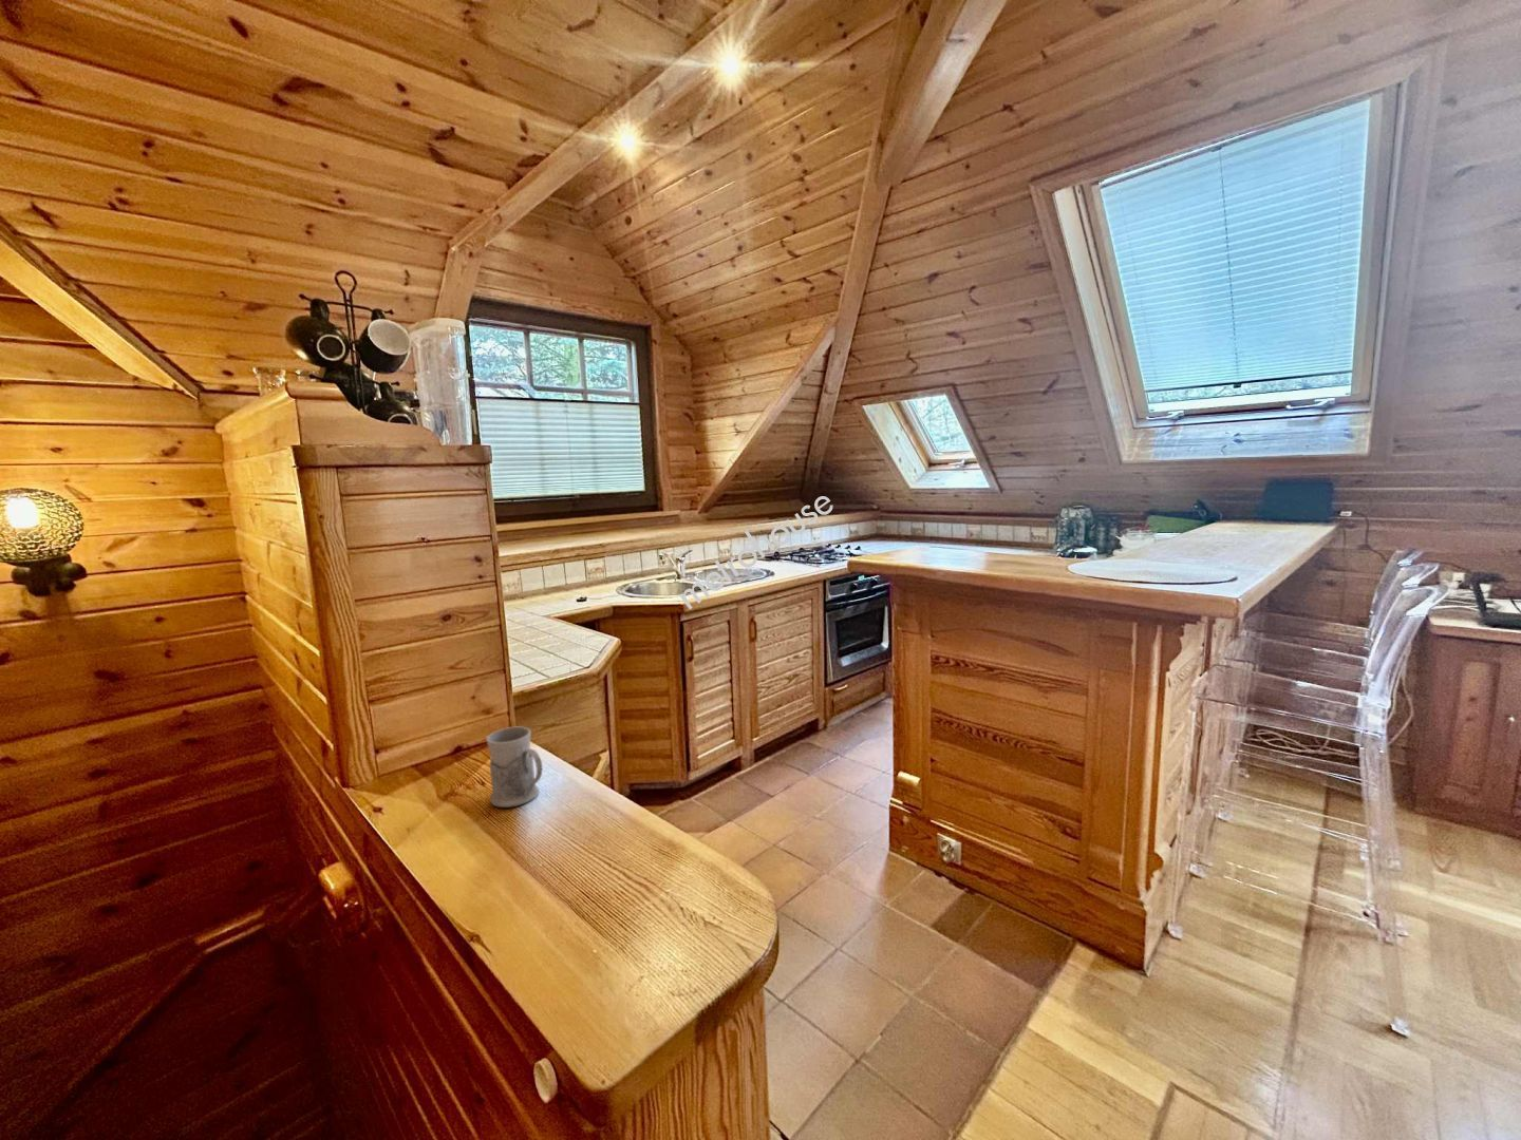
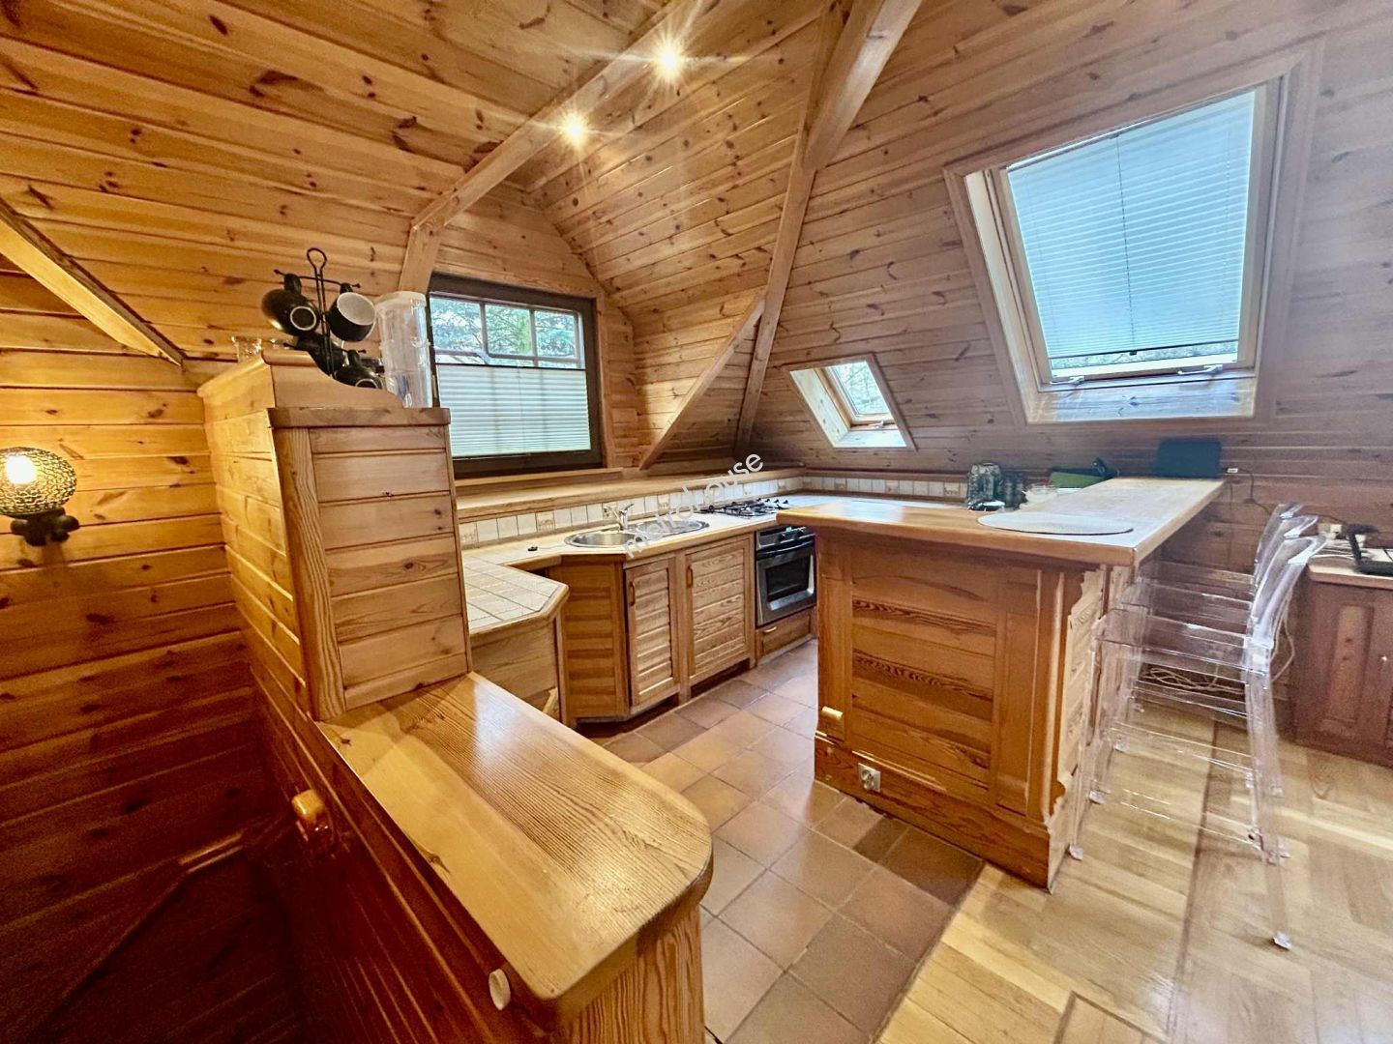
- mug (519, 769)
